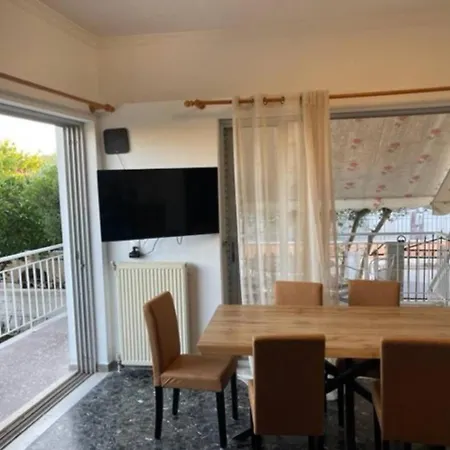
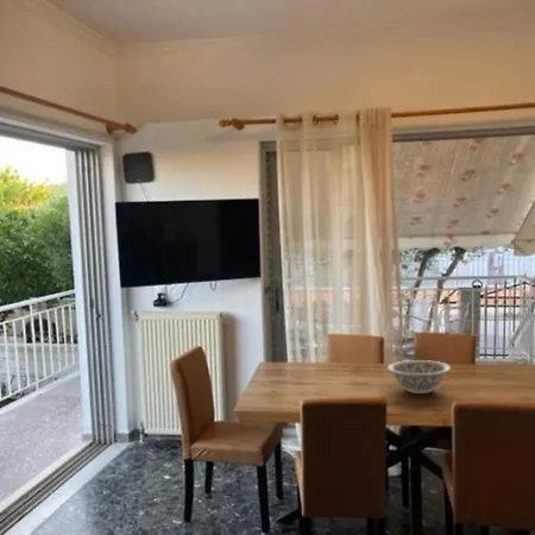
+ decorative bowl (418, 378)
